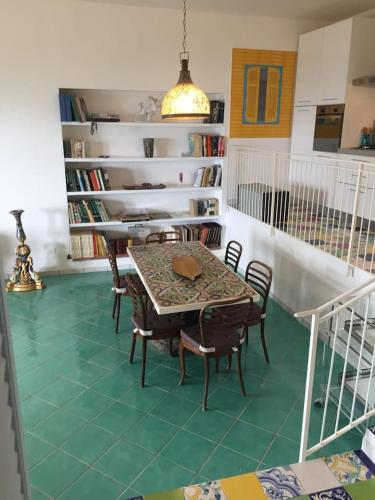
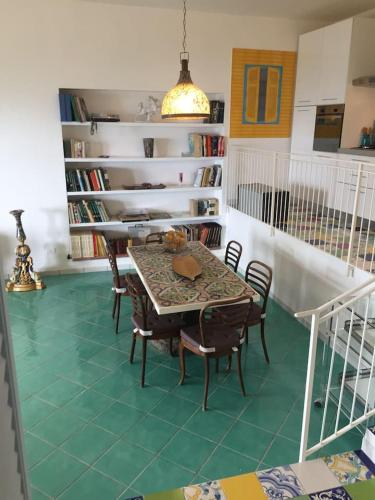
+ fruit basket (175, 240)
